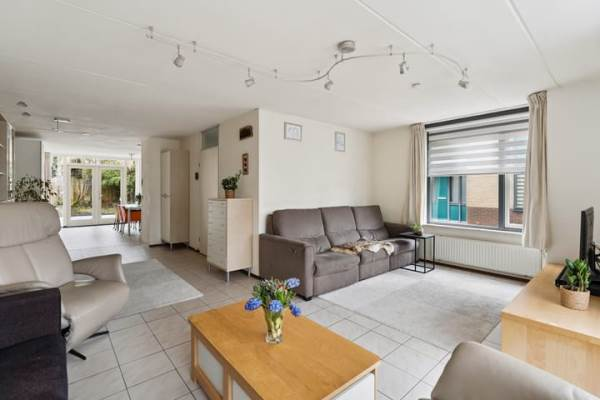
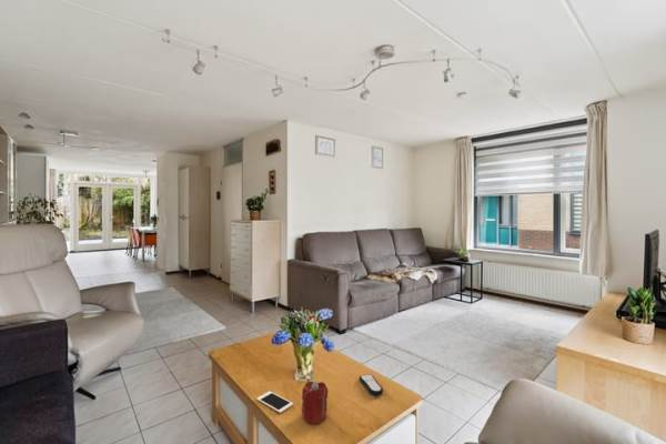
+ remote control (371, 384)
+ cell phone (274, 401)
+ candle (314, 398)
